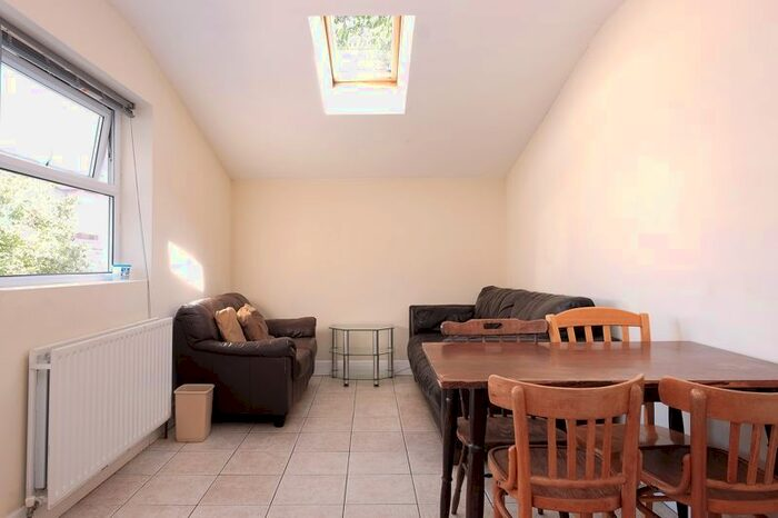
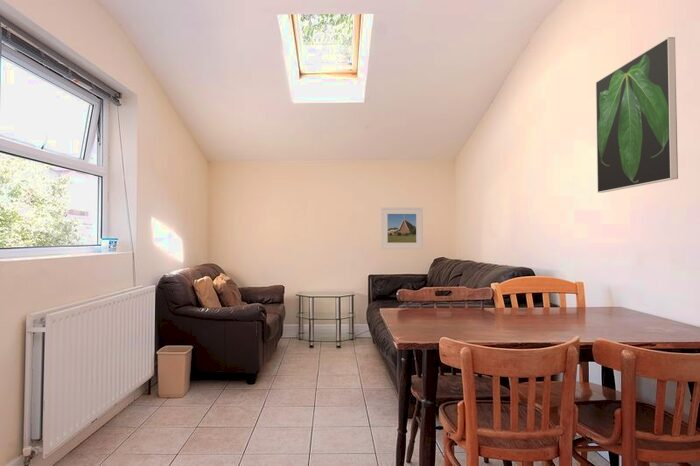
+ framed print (631, 124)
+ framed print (401, 228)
